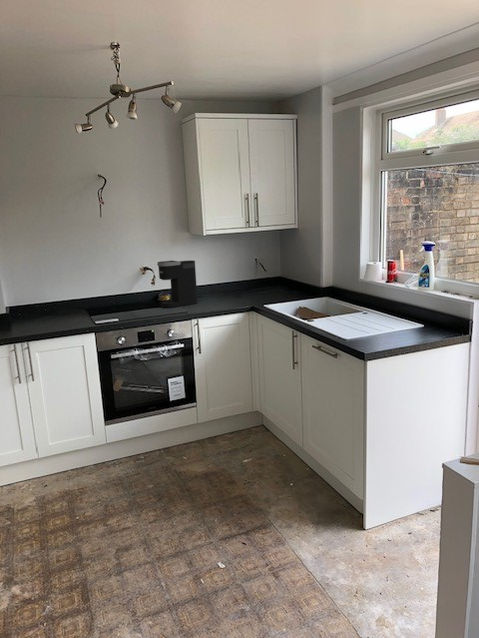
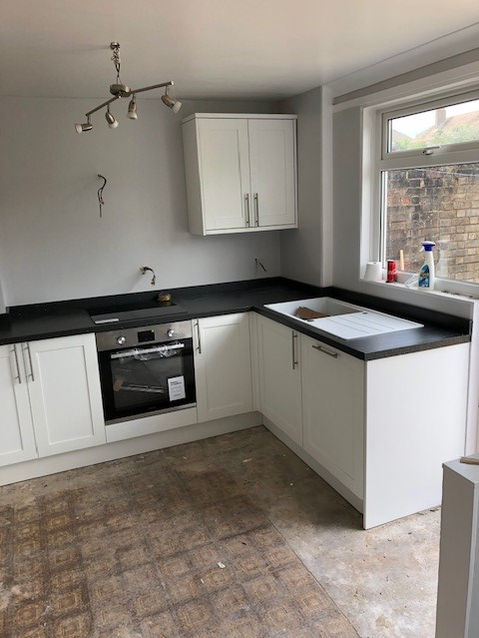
- coffee maker (177, 282)
